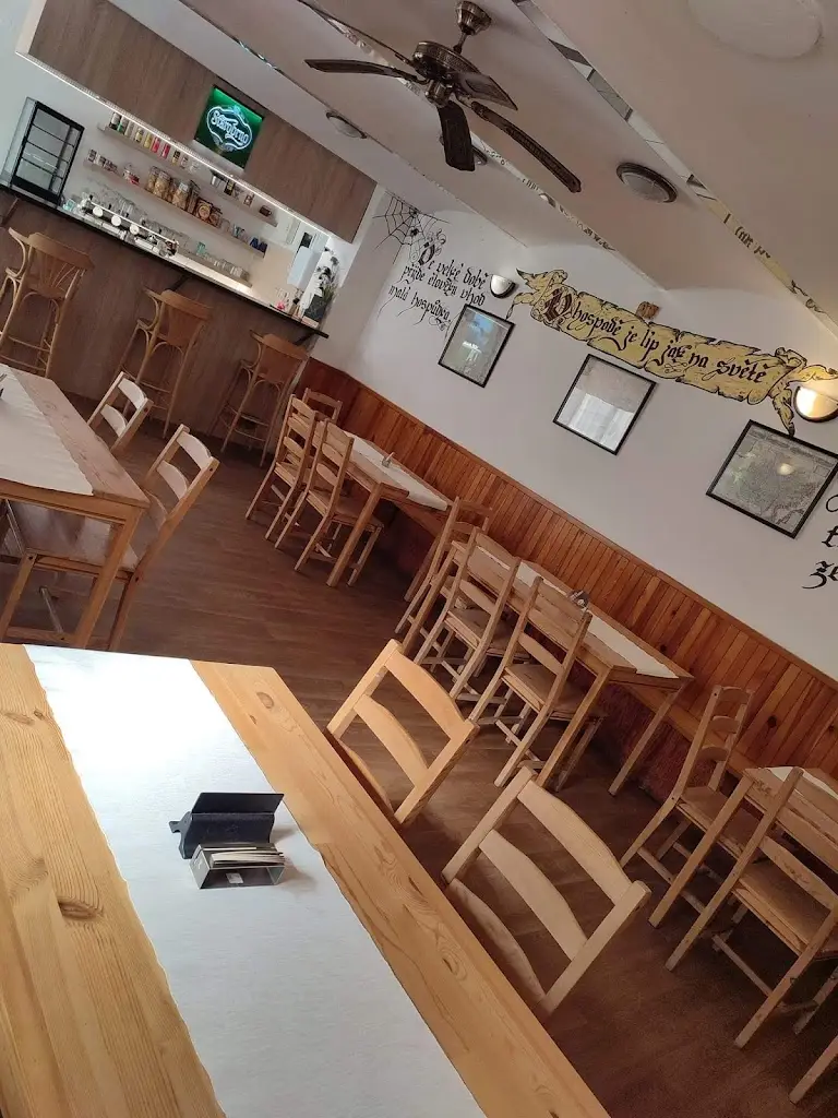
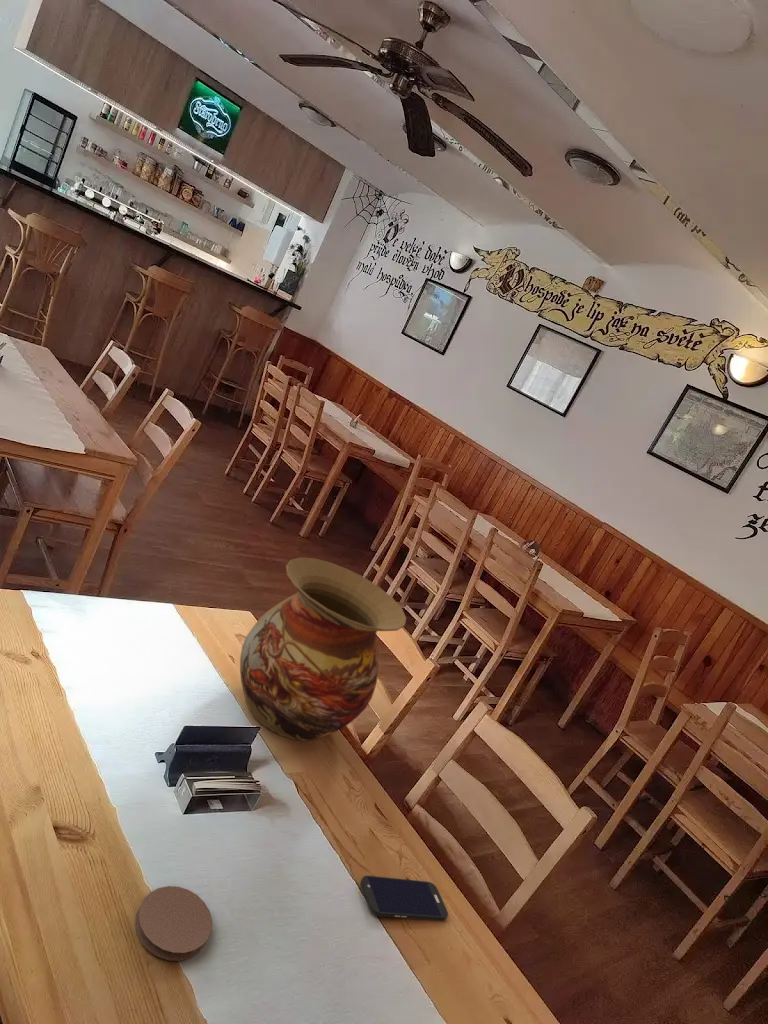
+ vase (316, 652)
+ smartphone (404, 898)
+ coaster (174, 921)
